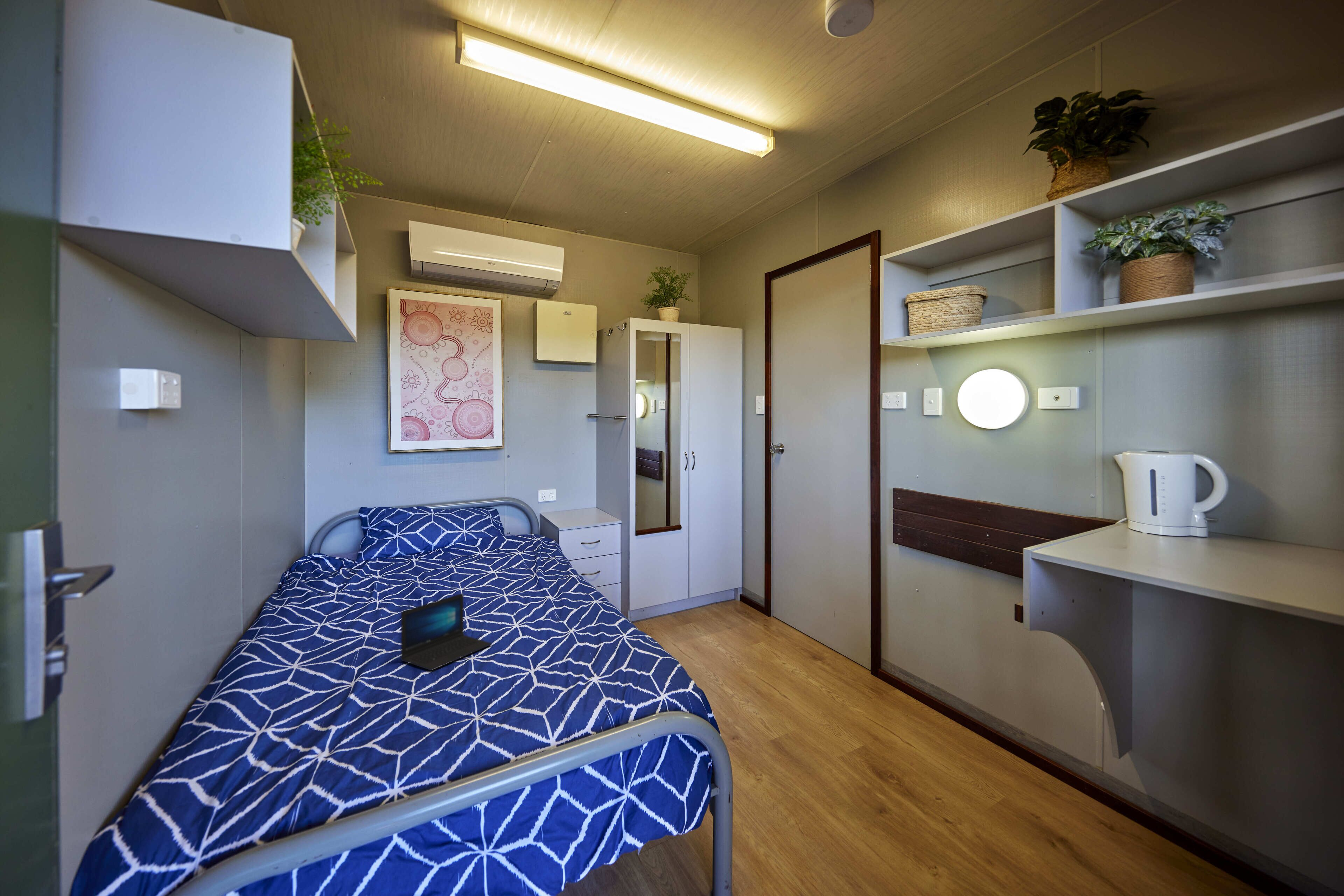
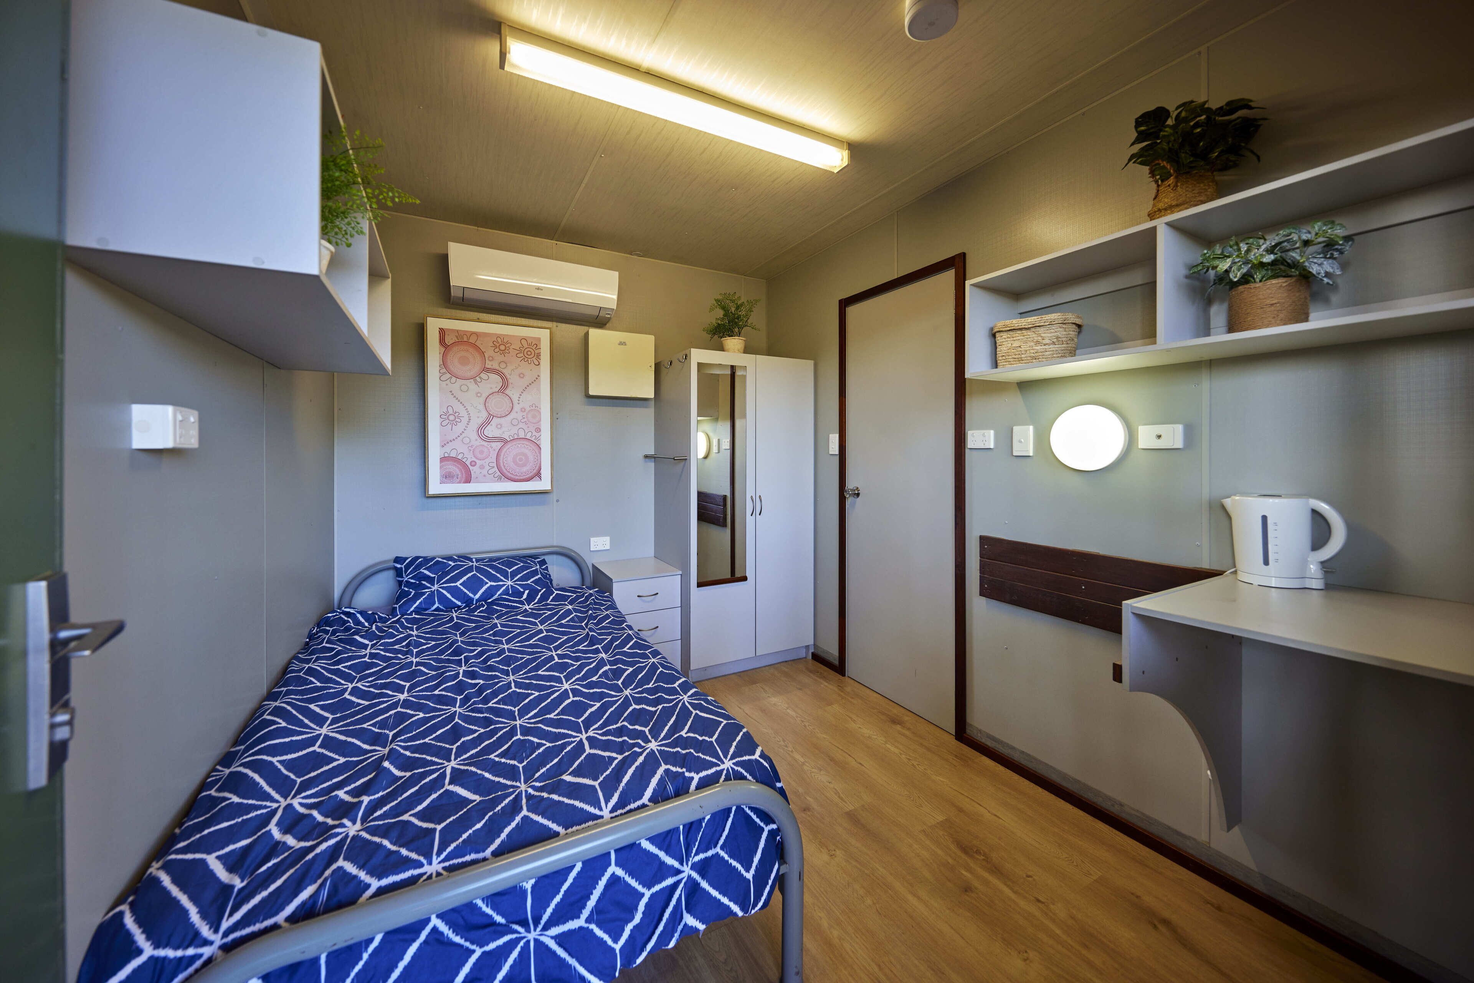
- laptop (448, 629)
